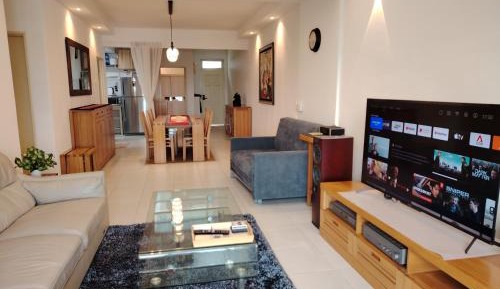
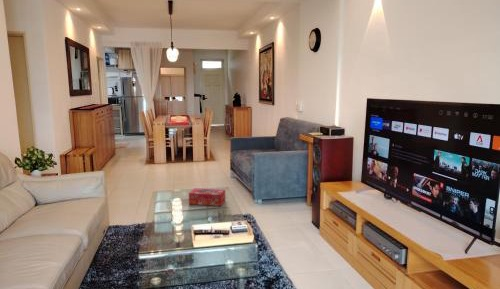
+ tissue box (207, 196)
